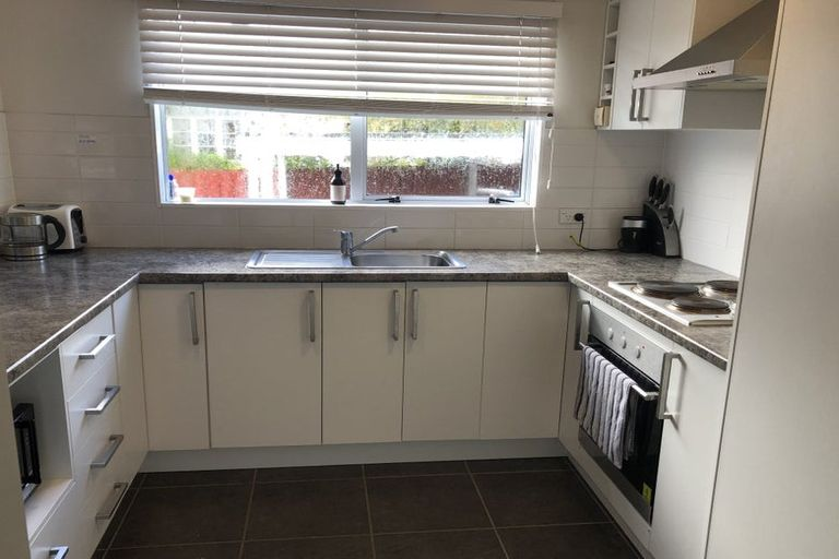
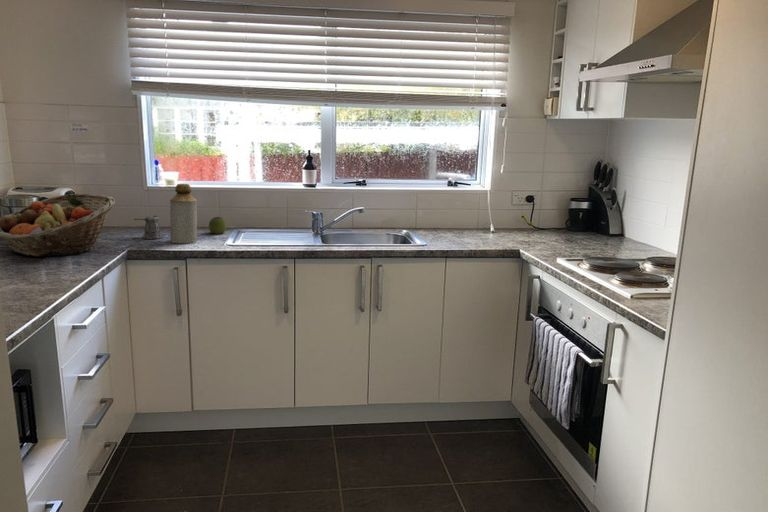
+ pepper shaker (150, 226)
+ bottle (183, 212)
+ fruit basket (56, 223)
+ apple (217, 225)
